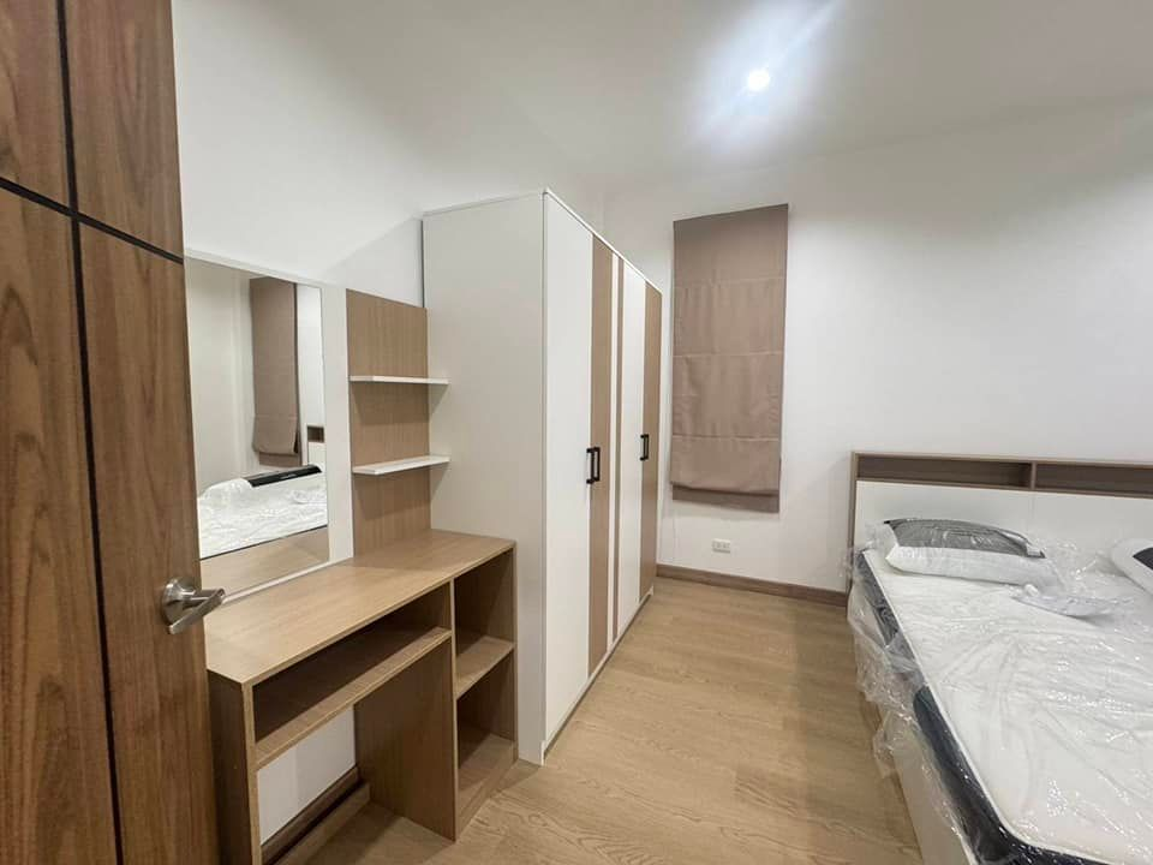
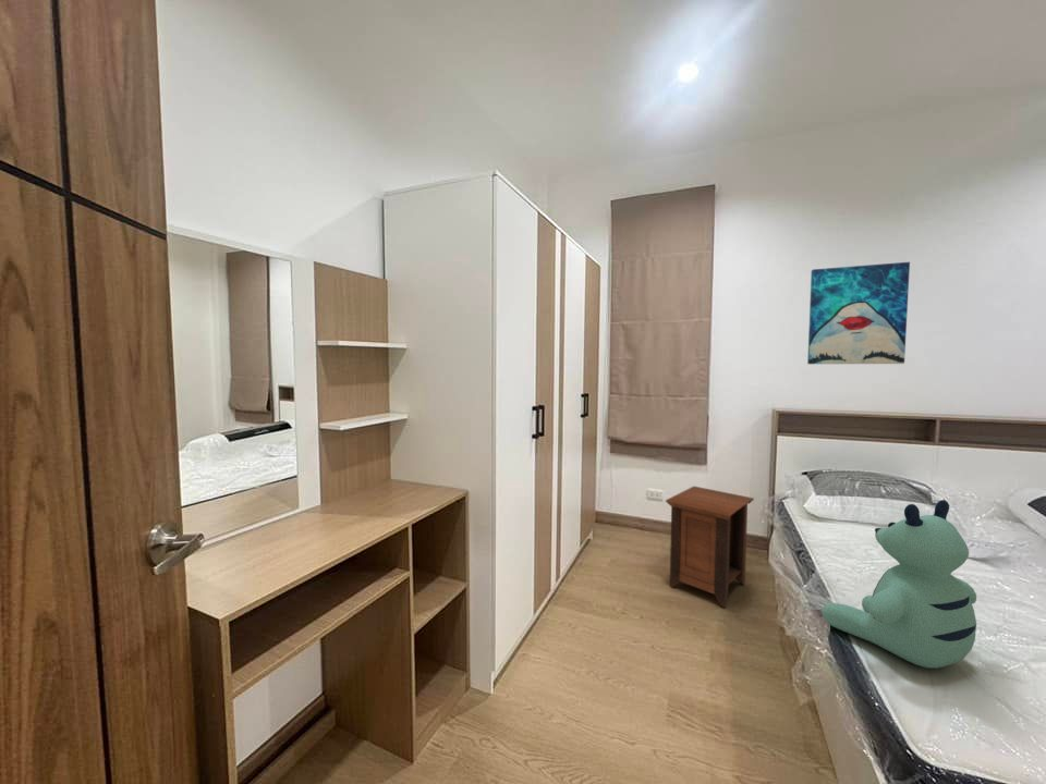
+ nightstand (708, 542)
+ bear (898, 571)
+ wall art (855, 315)
